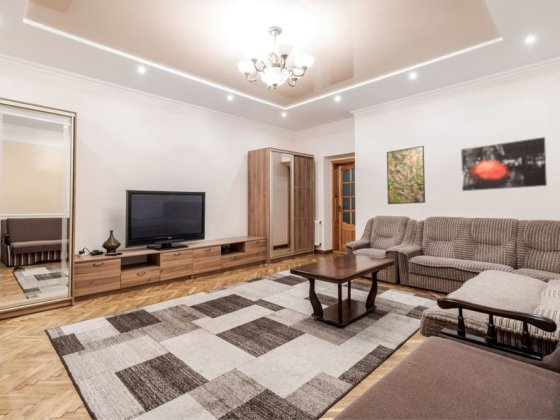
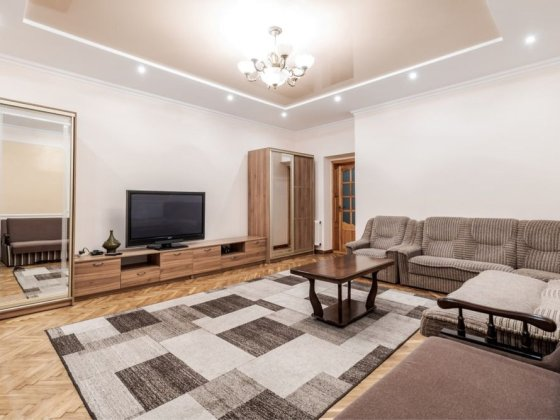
- wall art (500, 166)
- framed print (405, 176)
